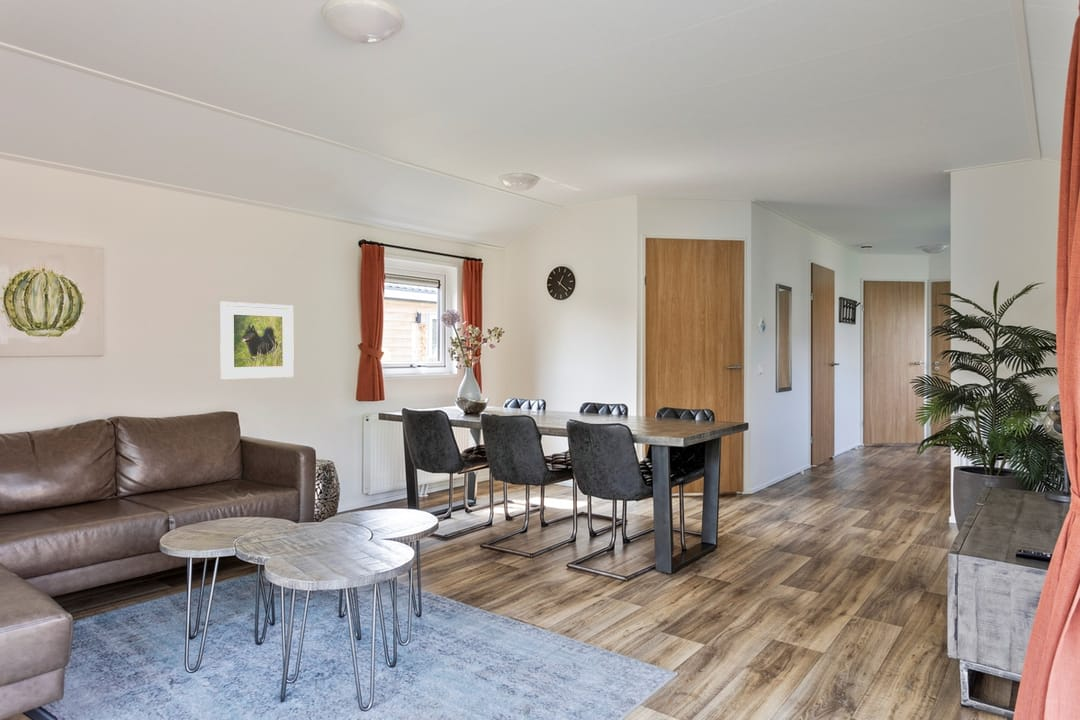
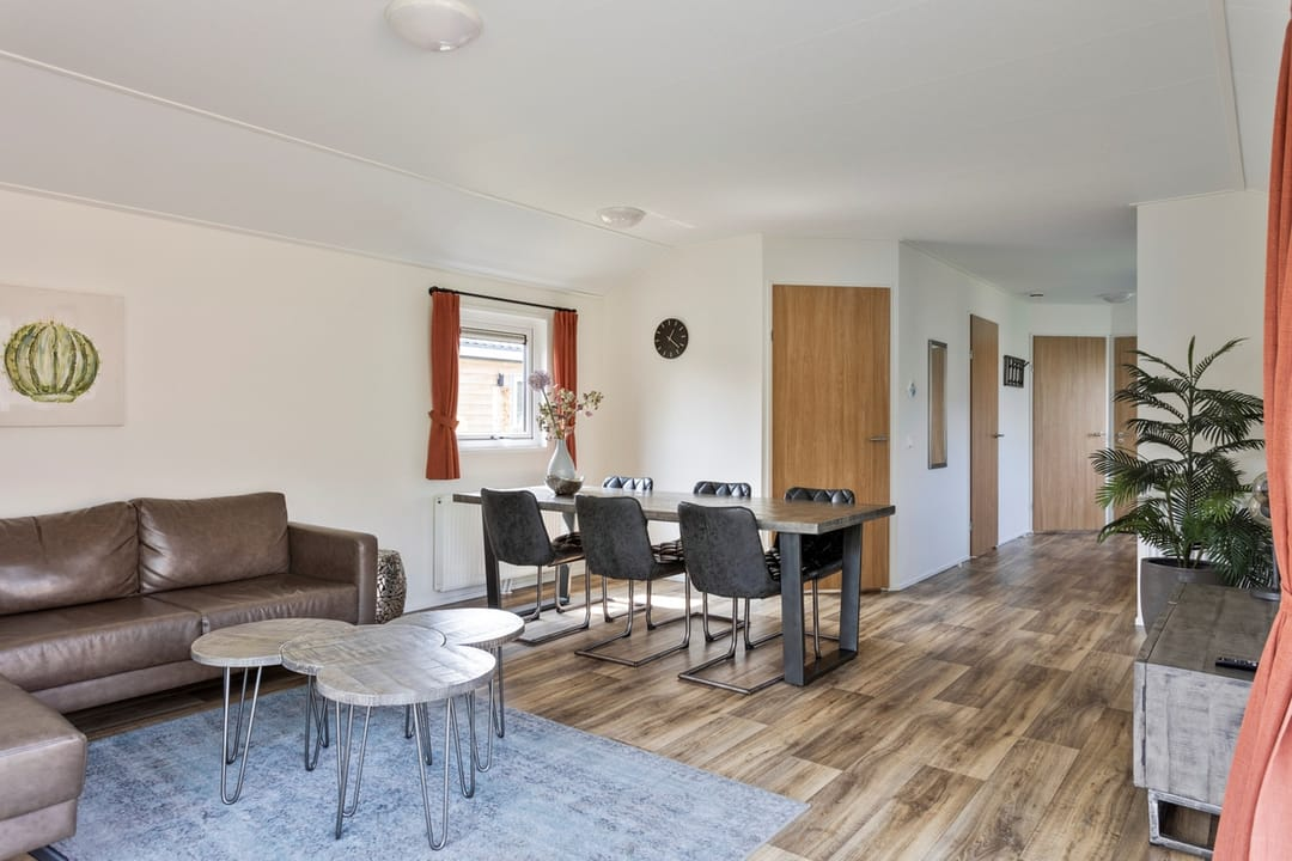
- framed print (258, 341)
